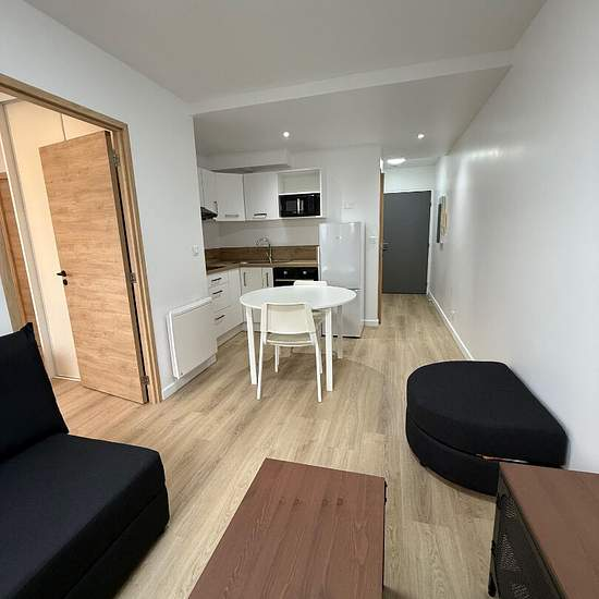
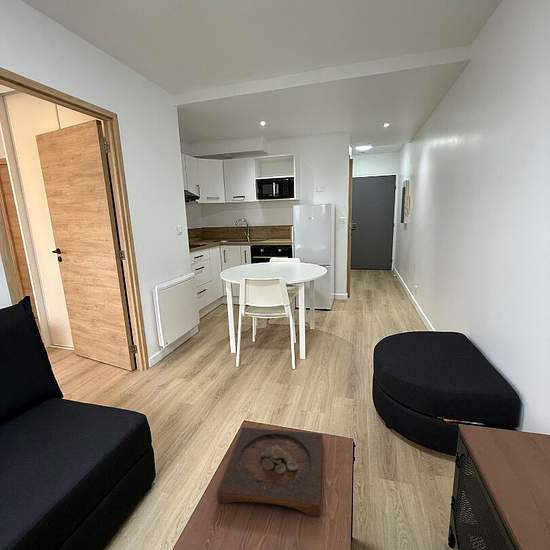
+ wooden tray (275, 458)
